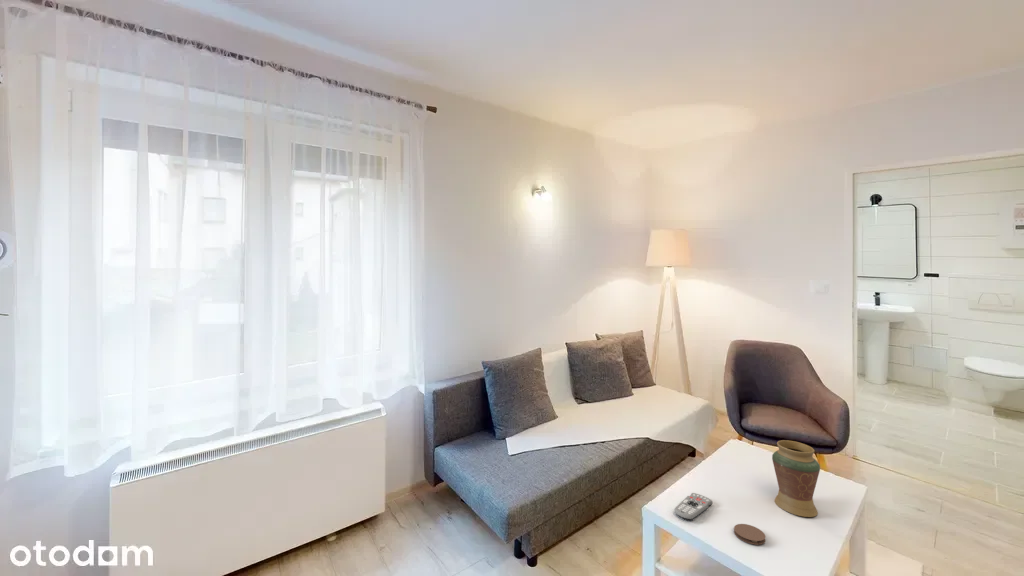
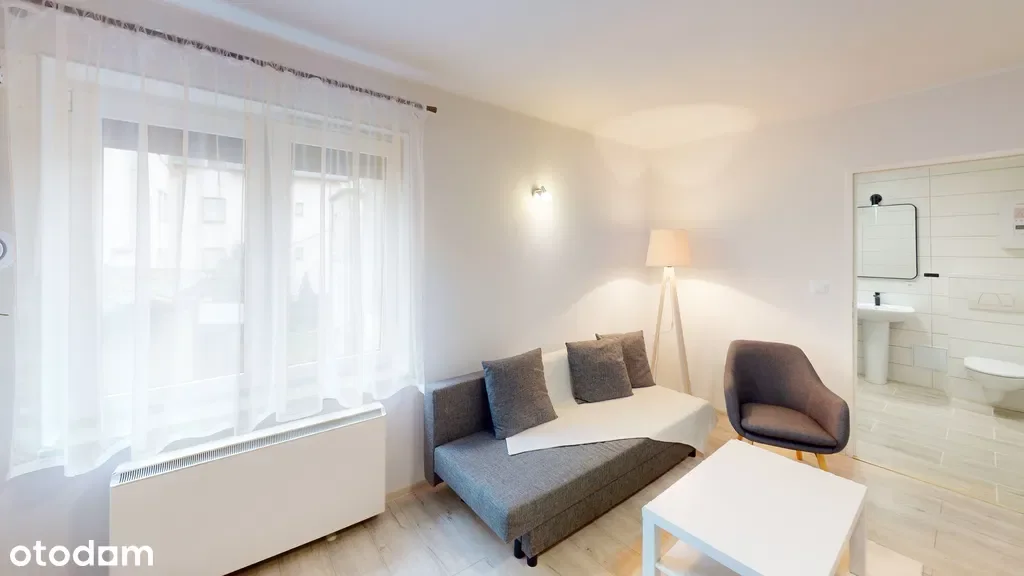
- decorative vase (795, 476)
- coaster (749, 533)
- remote control (692, 506)
